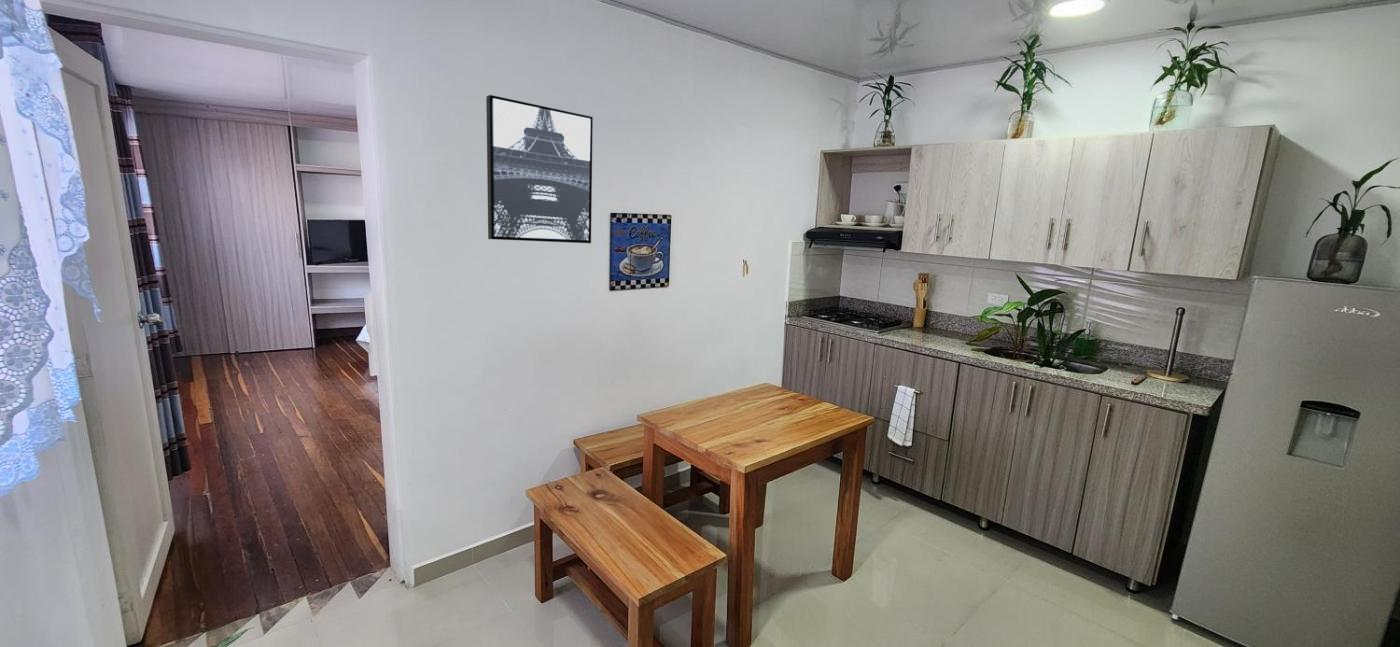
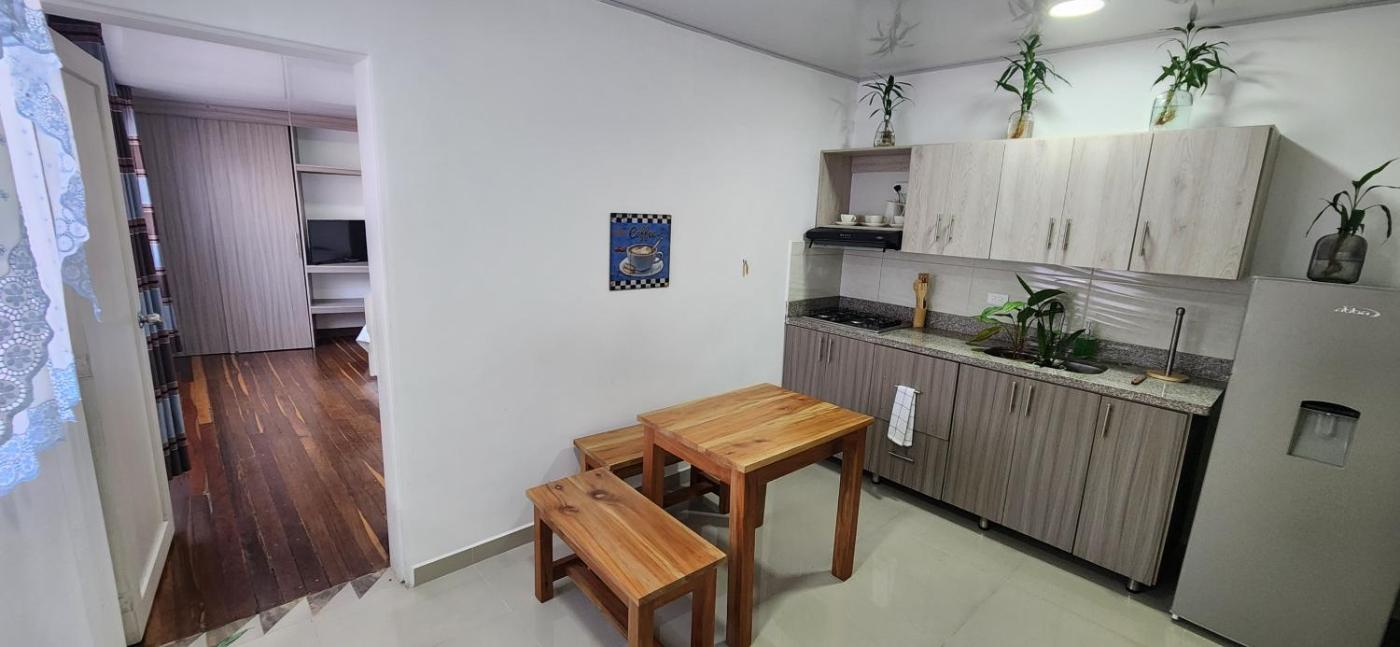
- wall art (542, 175)
